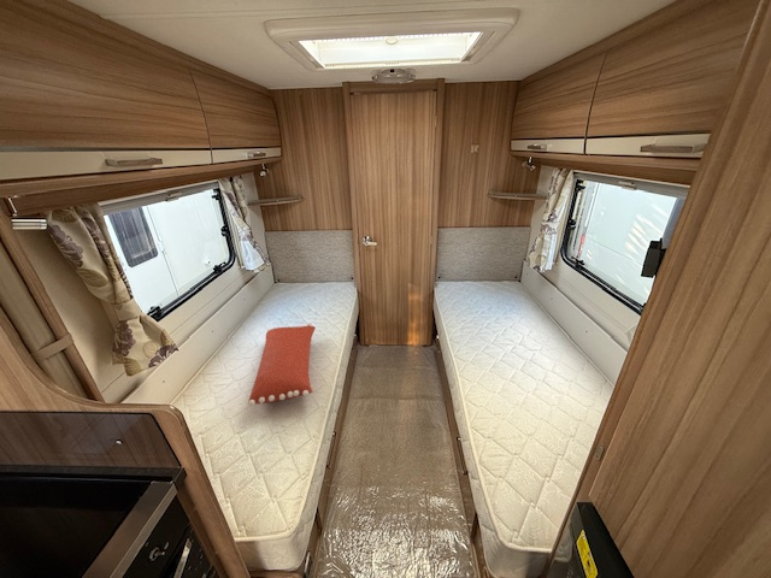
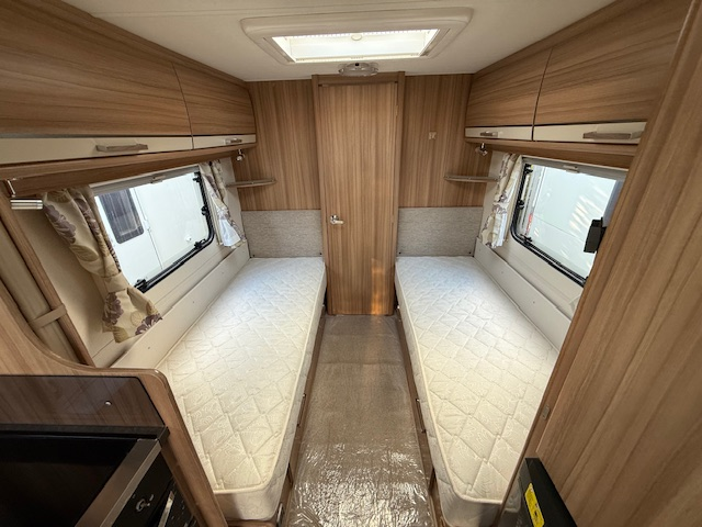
- pillow (287, 358)
